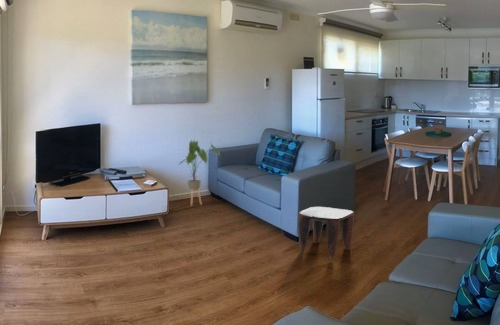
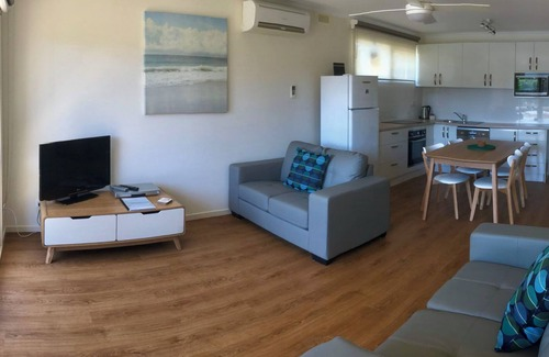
- stool (327, 231)
- house plant (195, 172)
